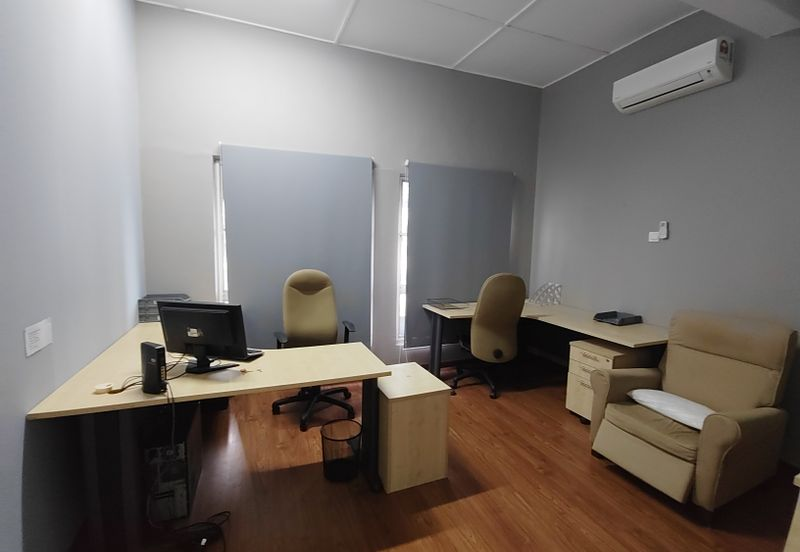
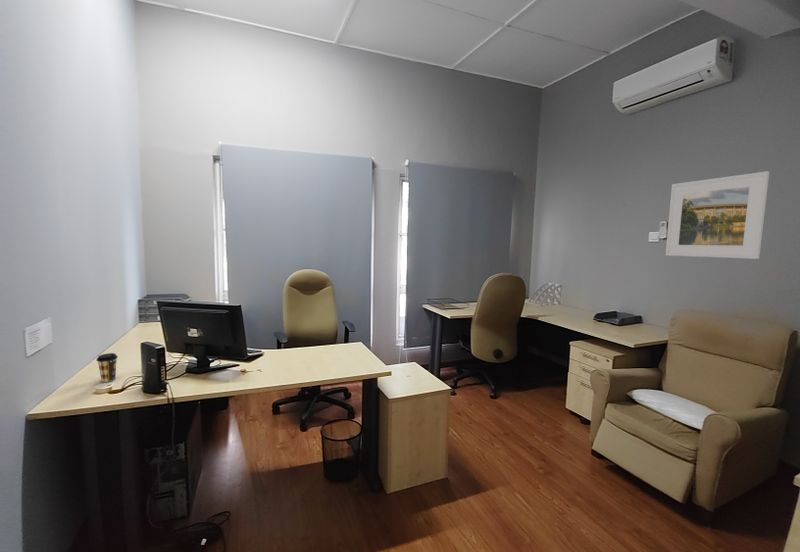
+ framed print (711, 218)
+ coffee cup (107, 367)
